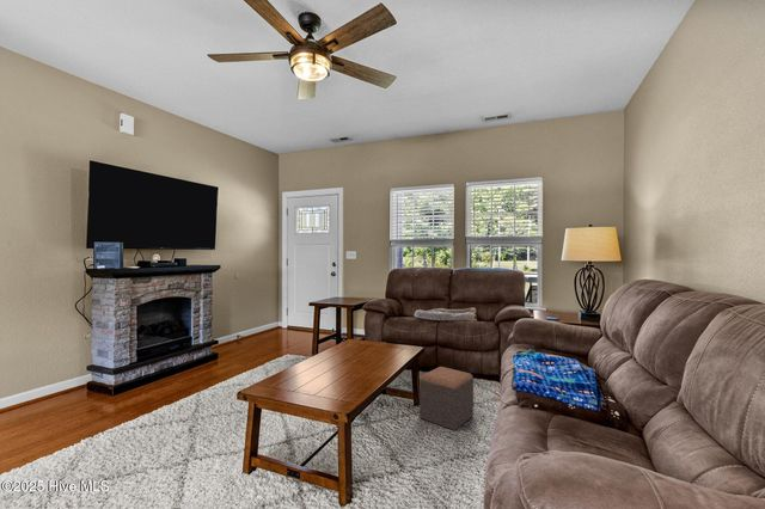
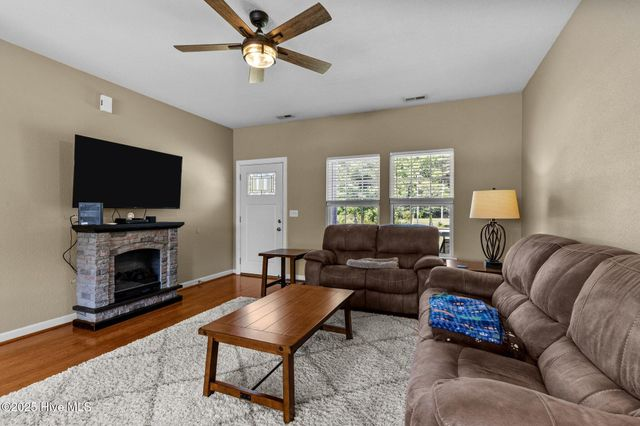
- footstool (446, 394)
